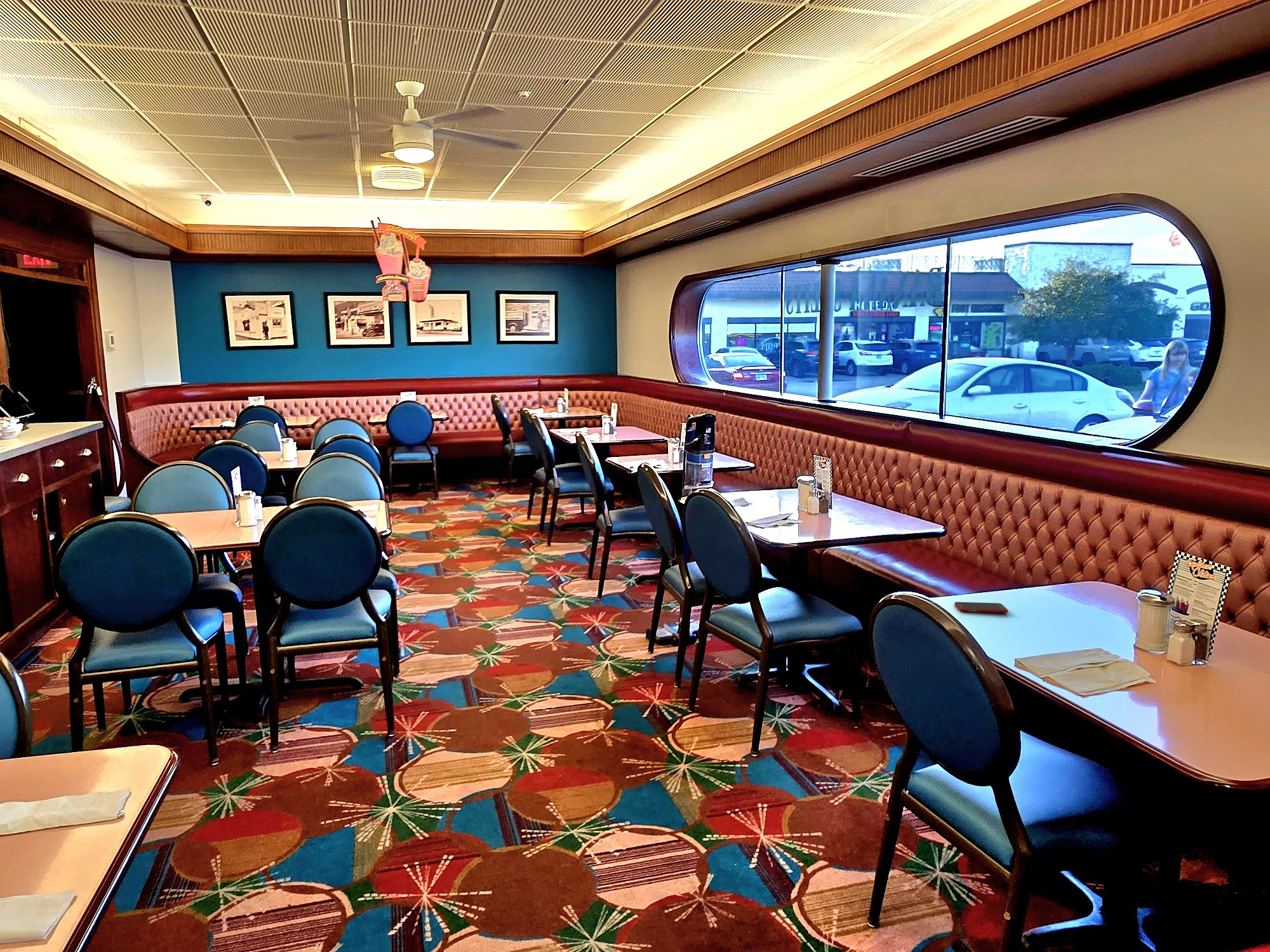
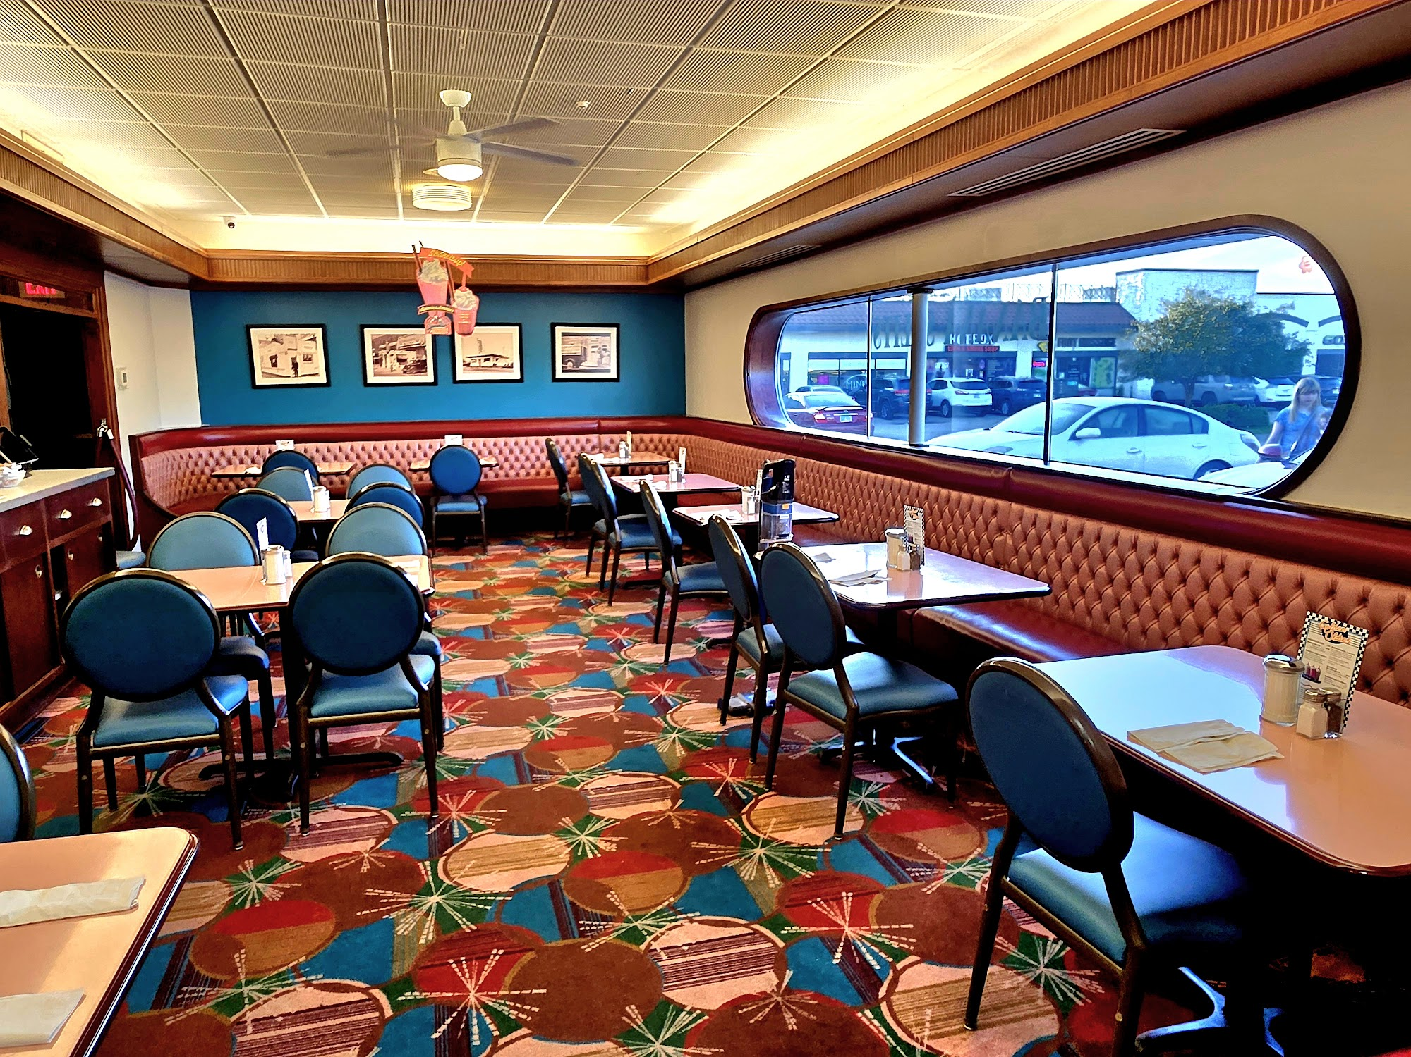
- cell phone (980, 607)
